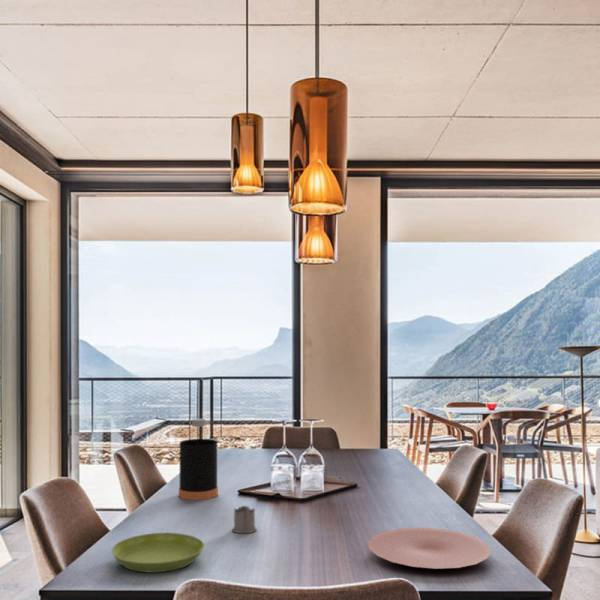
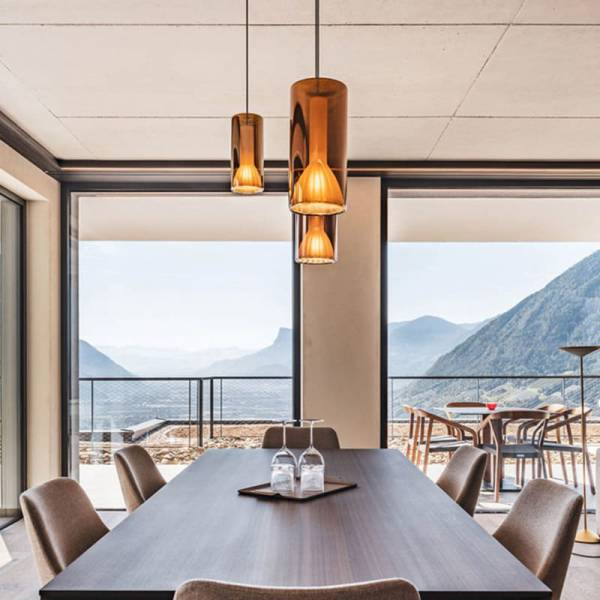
- tea glass holder (244, 513)
- plate (428, 551)
- bottle (198, 457)
- saucer (158, 553)
